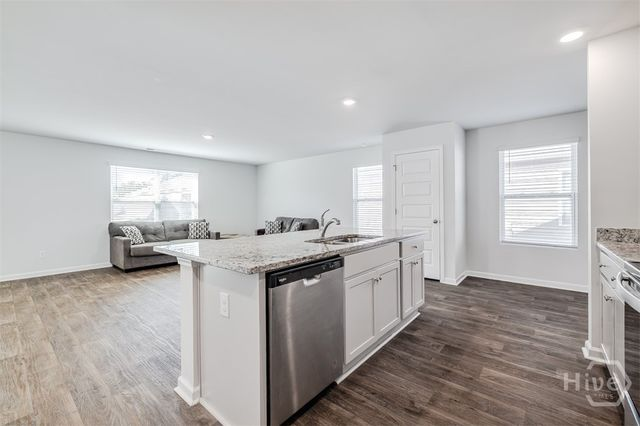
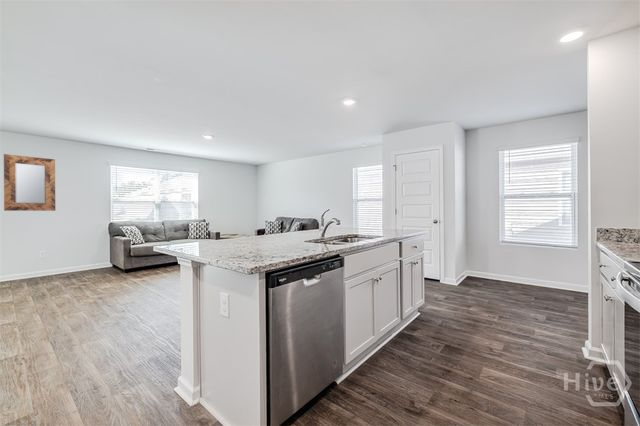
+ home mirror (30, 183)
